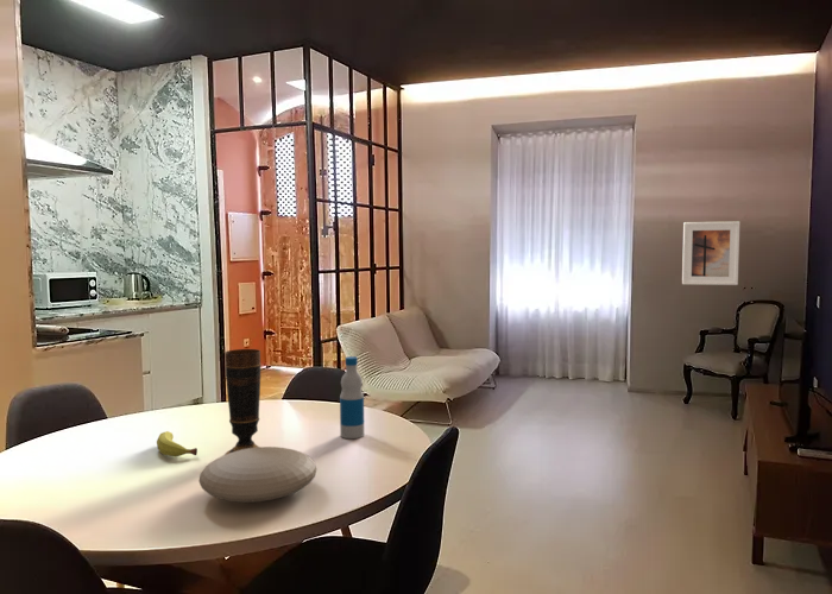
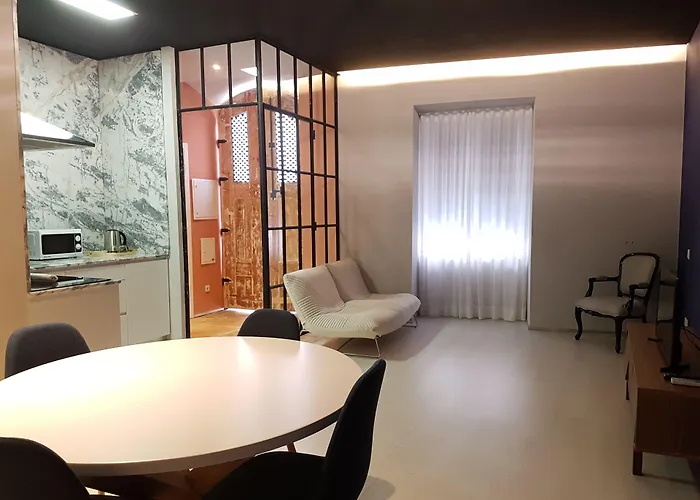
- plate (259, 472)
- bottle (352, 396)
- vase (244, 402)
- fruit (176, 443)
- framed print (710, 253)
